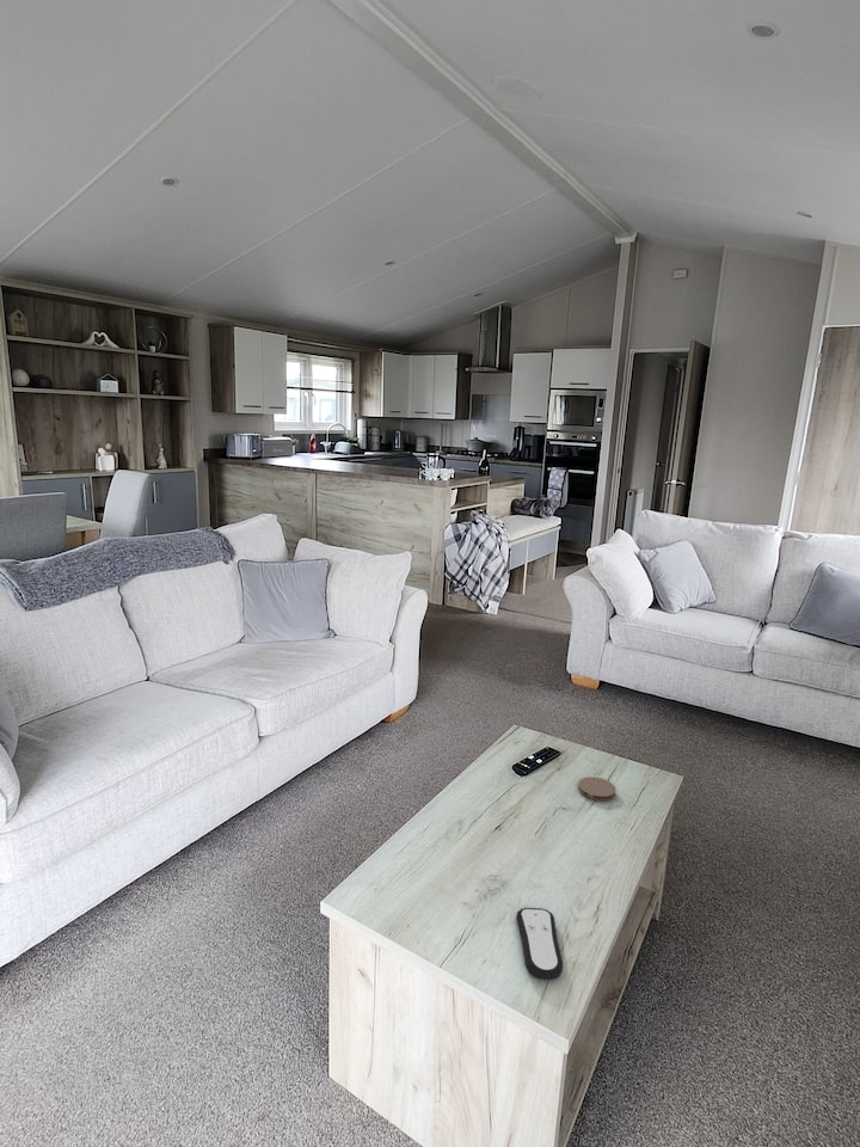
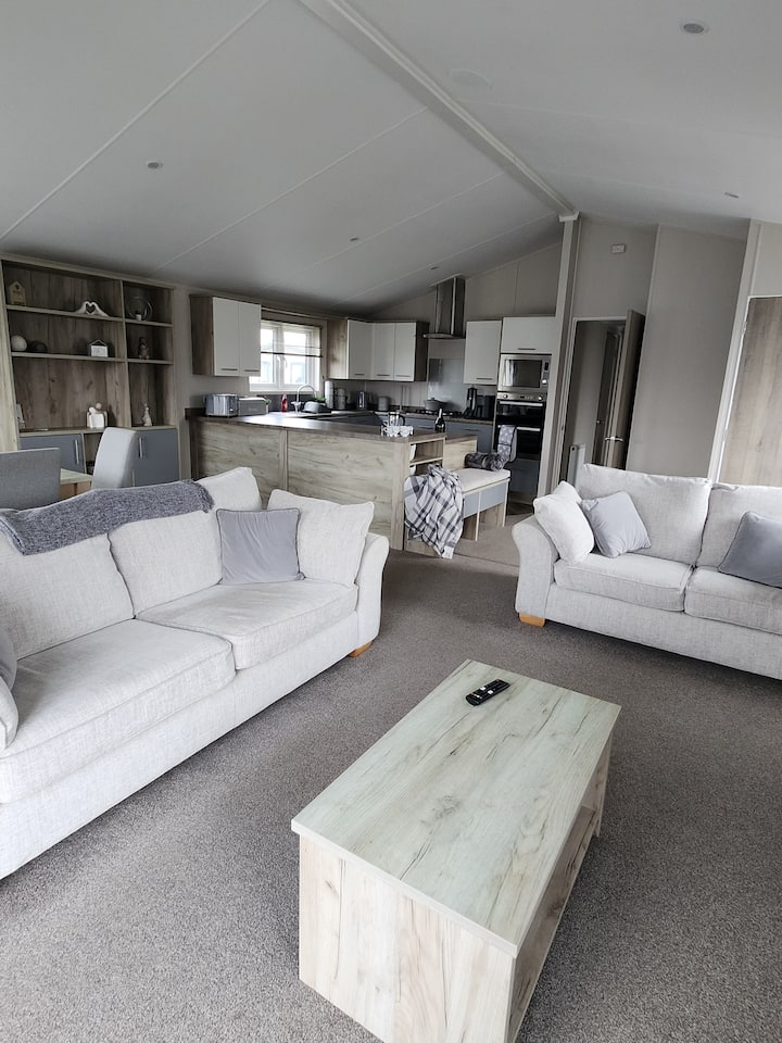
- remote control (539, 940)
- coaster (596, 789)
